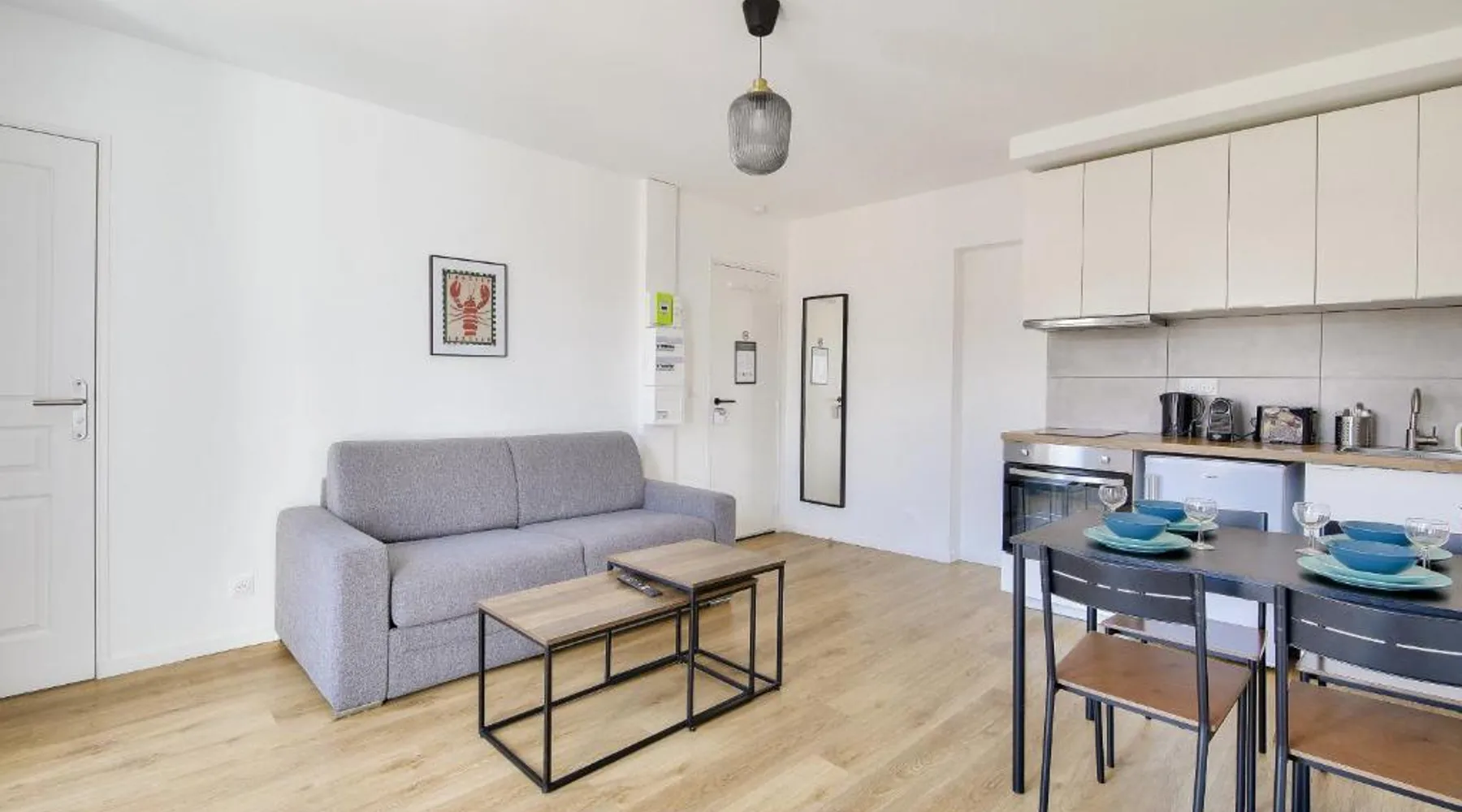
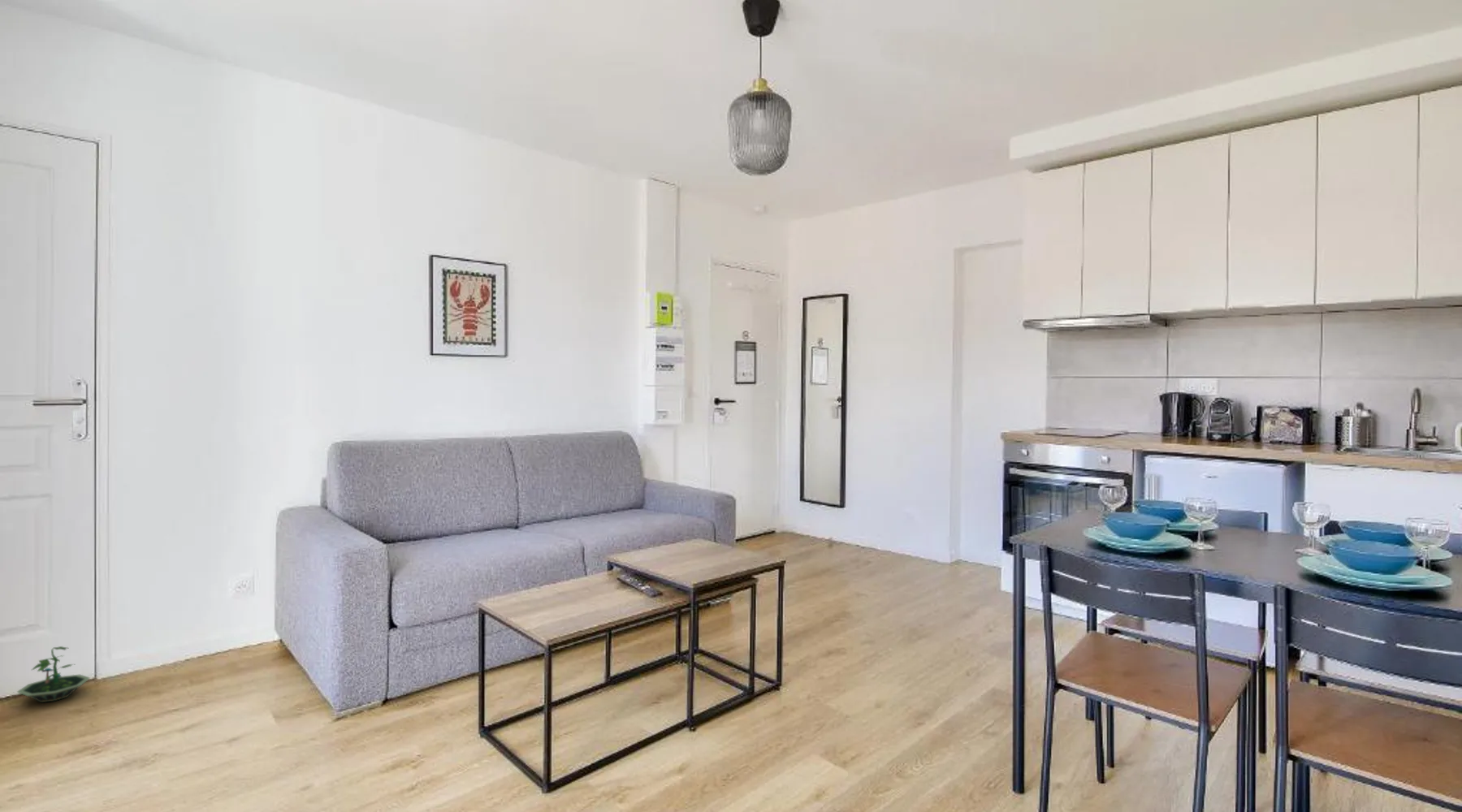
+ terrarium (54, 656)
